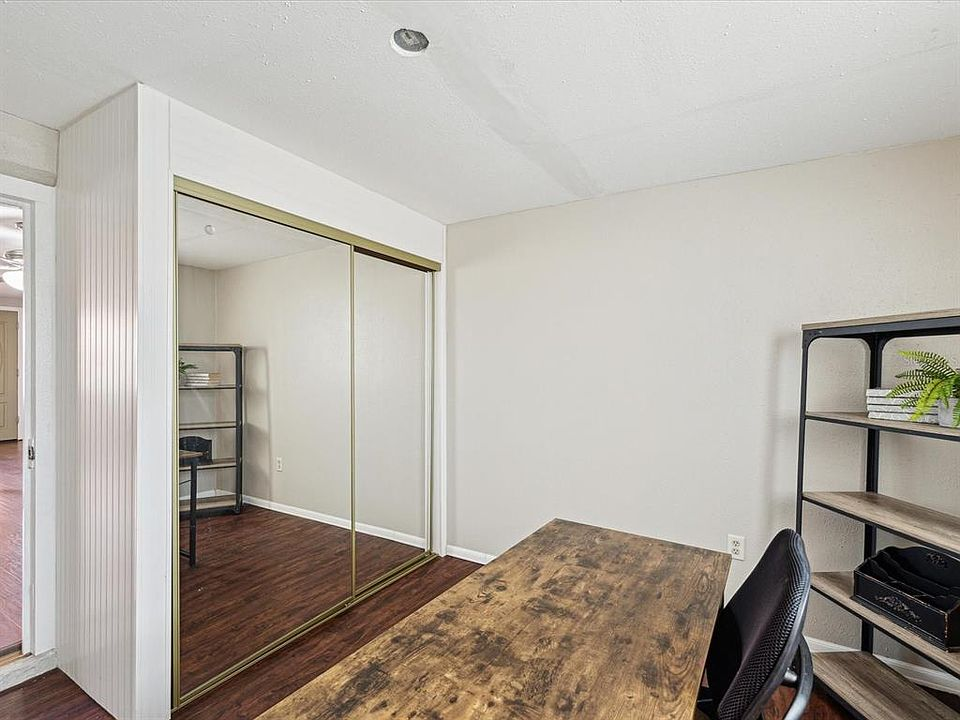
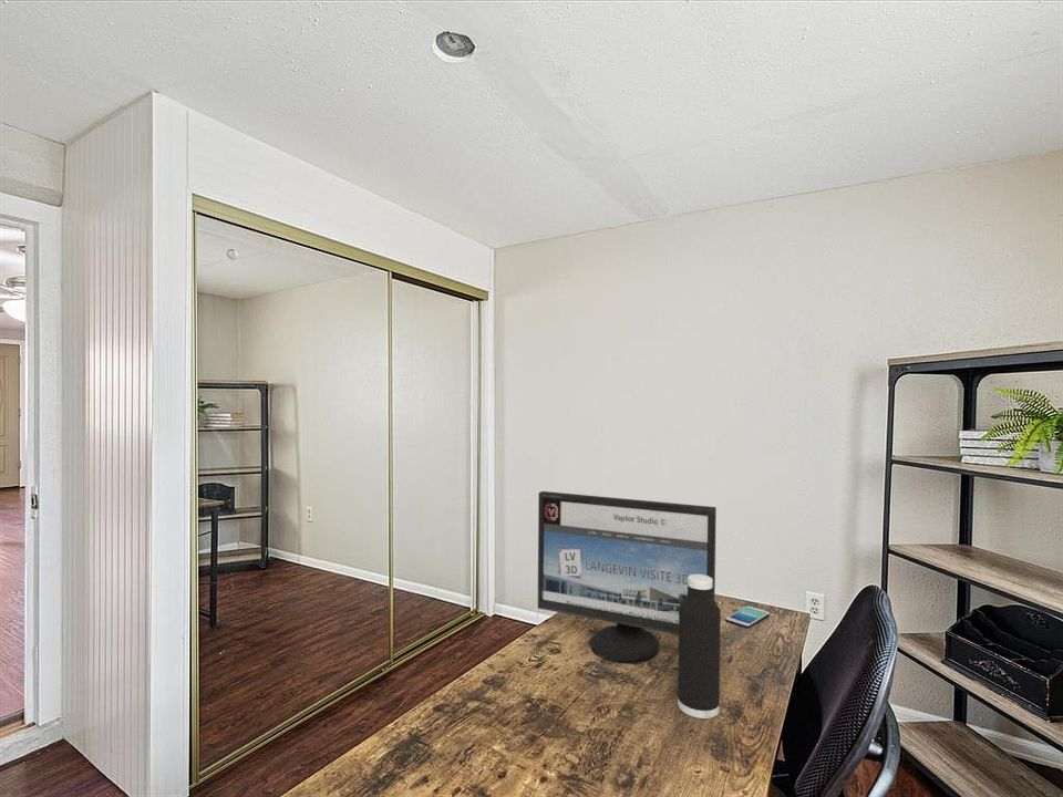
+ computer monitor (625, 571)
+ water bottle (699, 642)
+ smartphone (747, 615)
